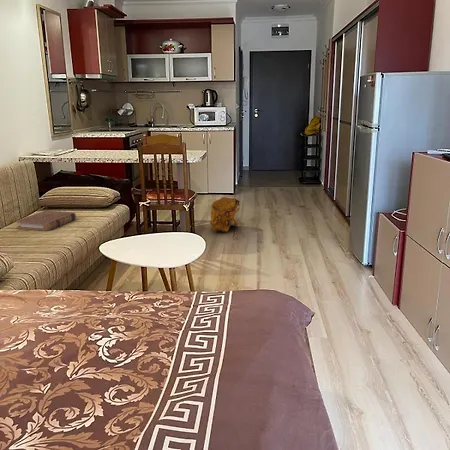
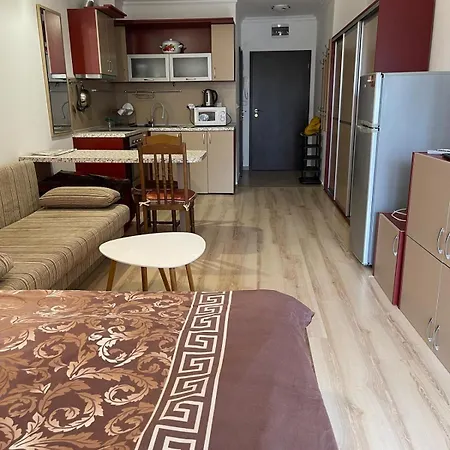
- book (47, 220)
- backpack (224, 214)
